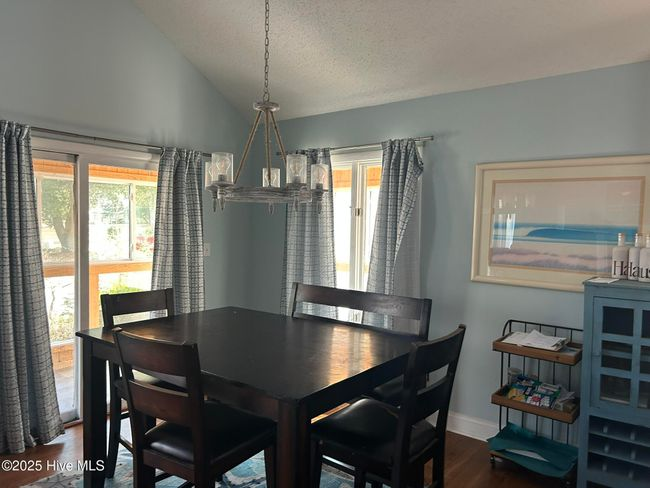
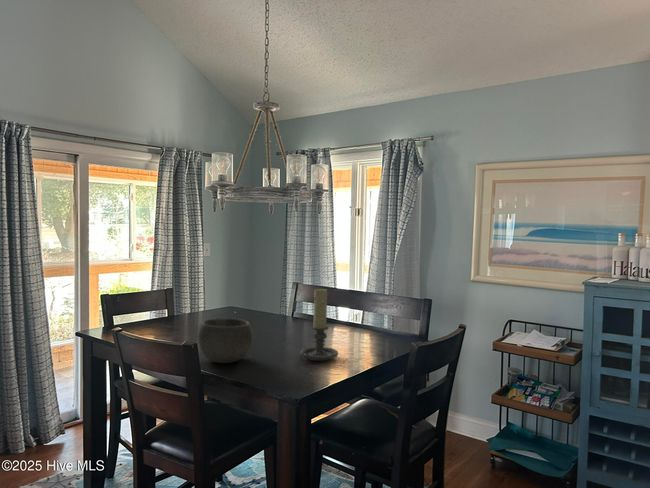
+ bowl (225, 341)
+ candle holder (317, 323)
